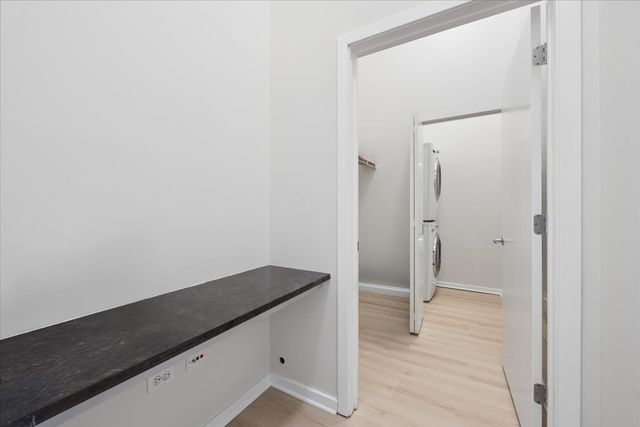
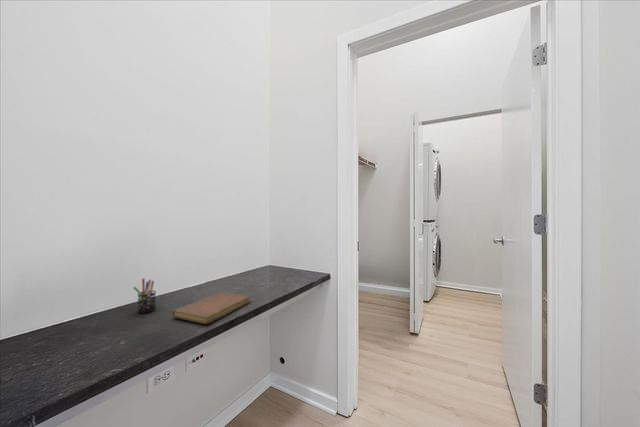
+ notebook (214, 305)
+ pen holder (144, 295)
